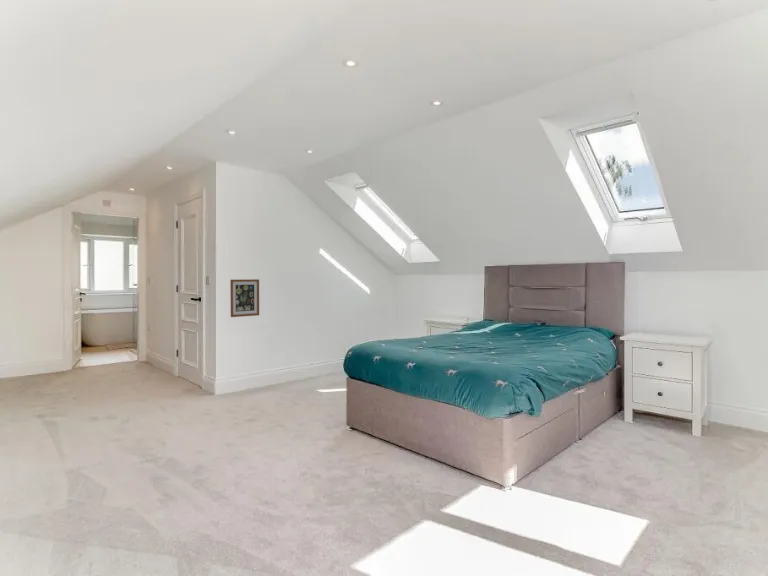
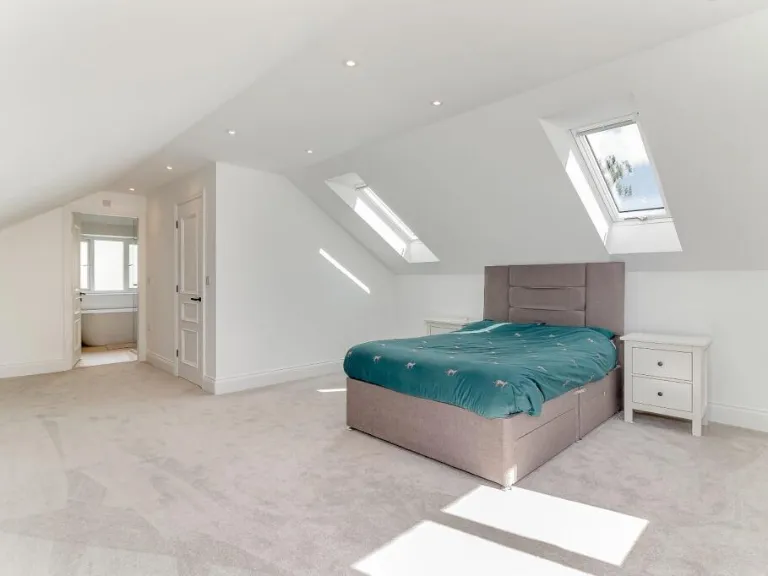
- wall art (245, 297)
